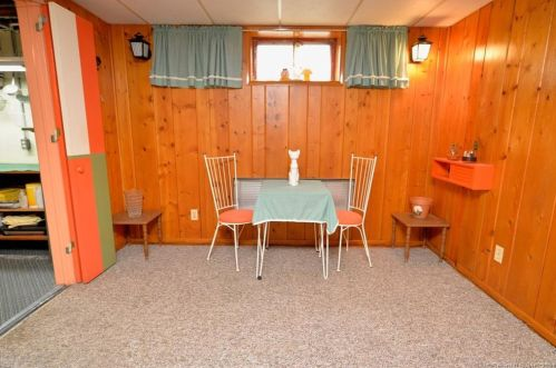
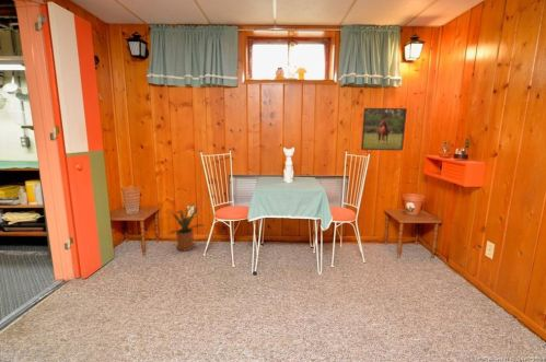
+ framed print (383, 129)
+ house plant (184, 224)
